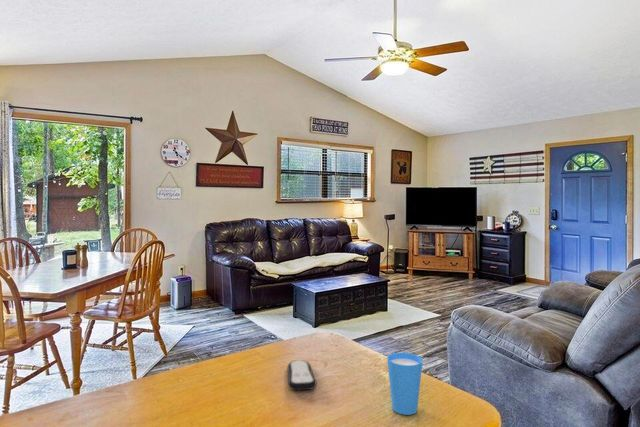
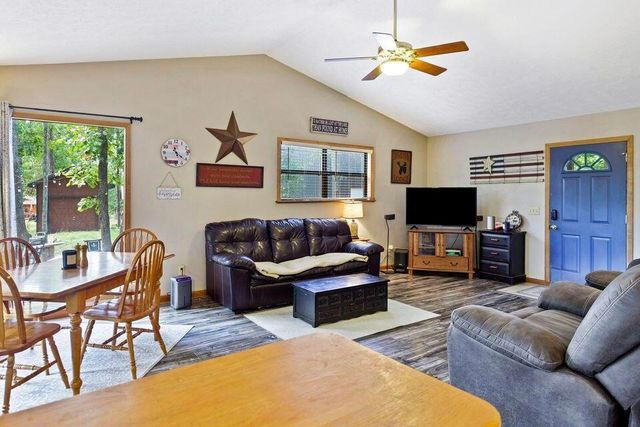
- cup (404, 383)
- remote control (300, 374)
